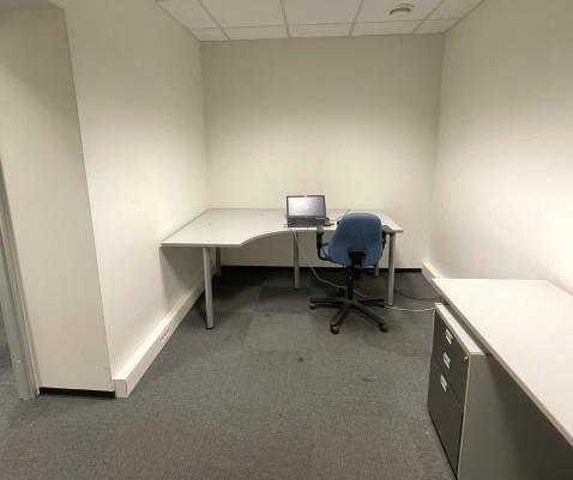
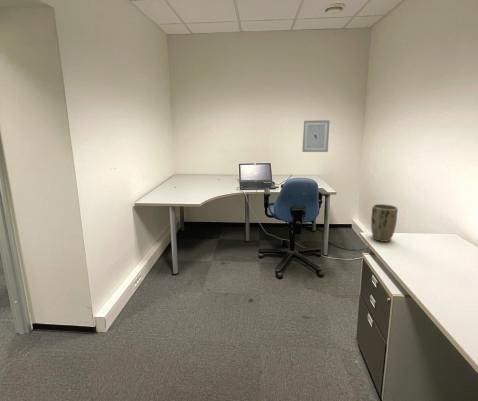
+ plant pot (383, 223)
+ wall art (315, 136)
